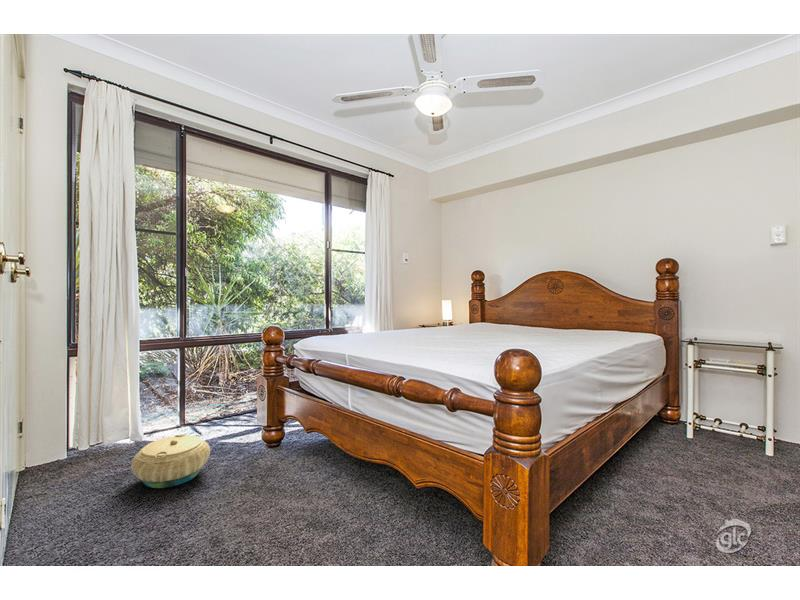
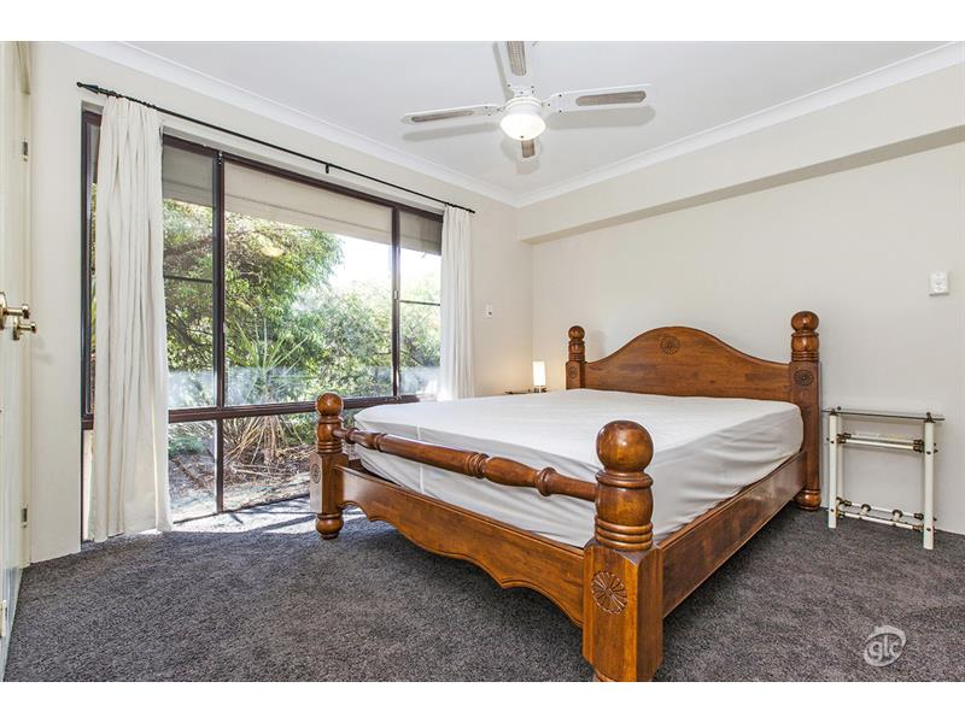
- basket (172, 458)
